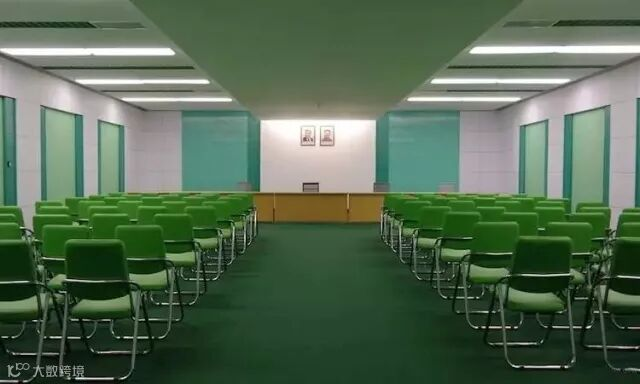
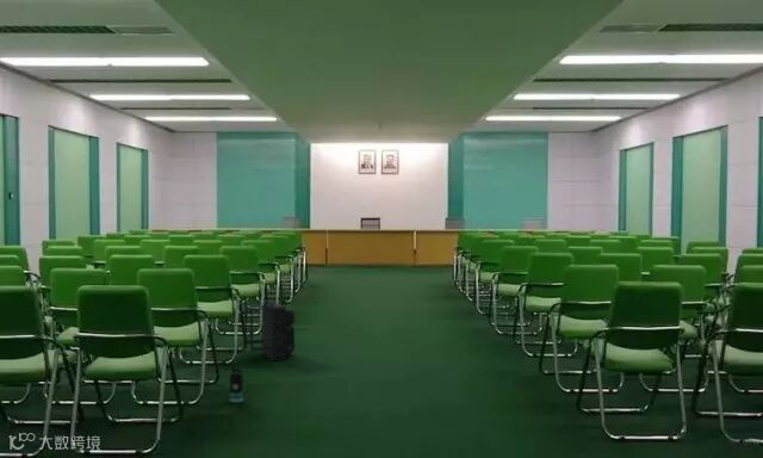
+ backpack (269, 329)
+ bottle (238, 383)
